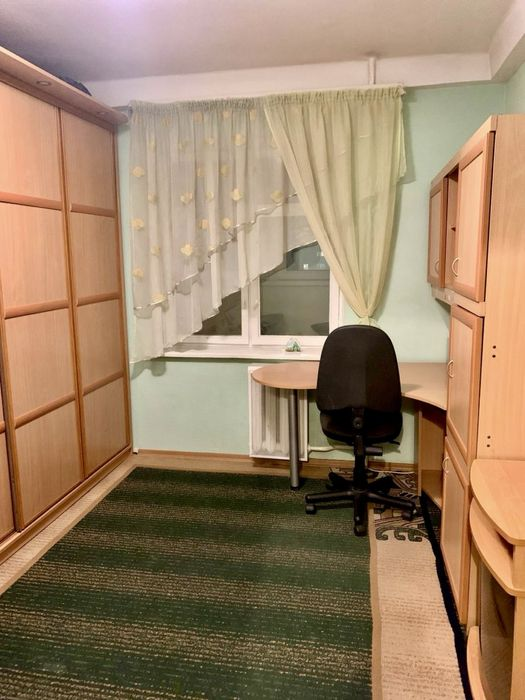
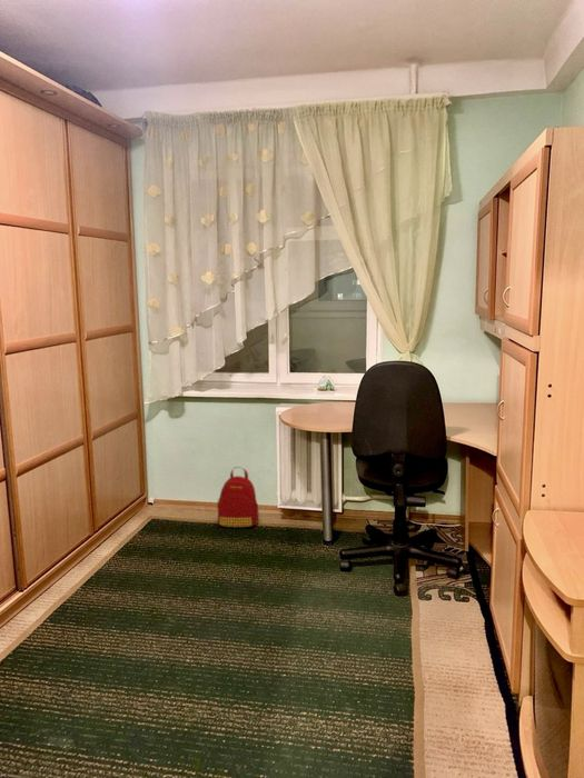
+ backpack (237, 497)
